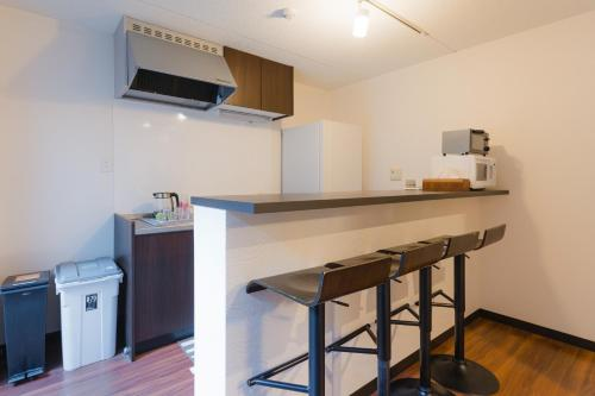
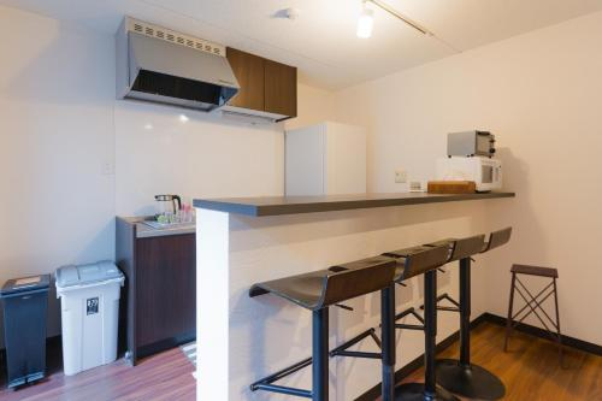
+ side table (532, 309)
